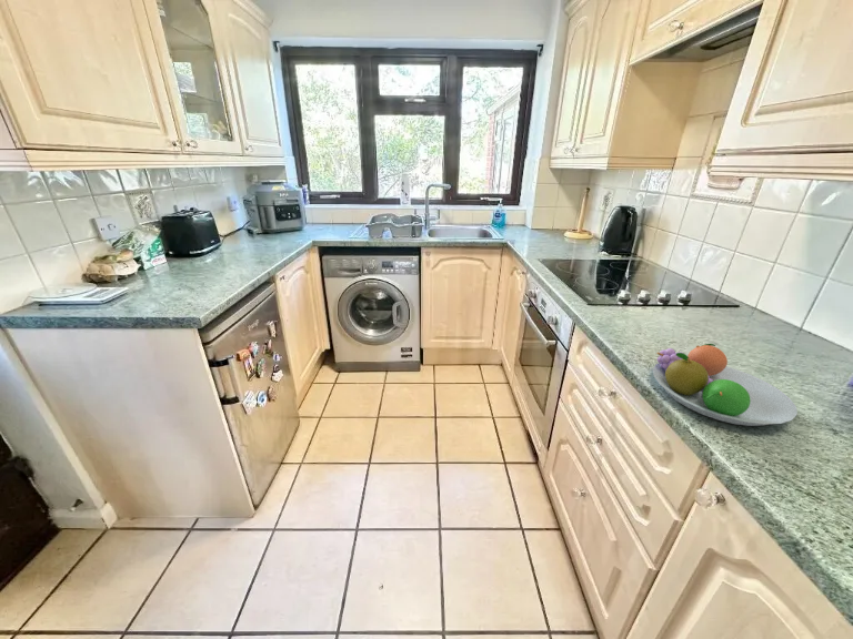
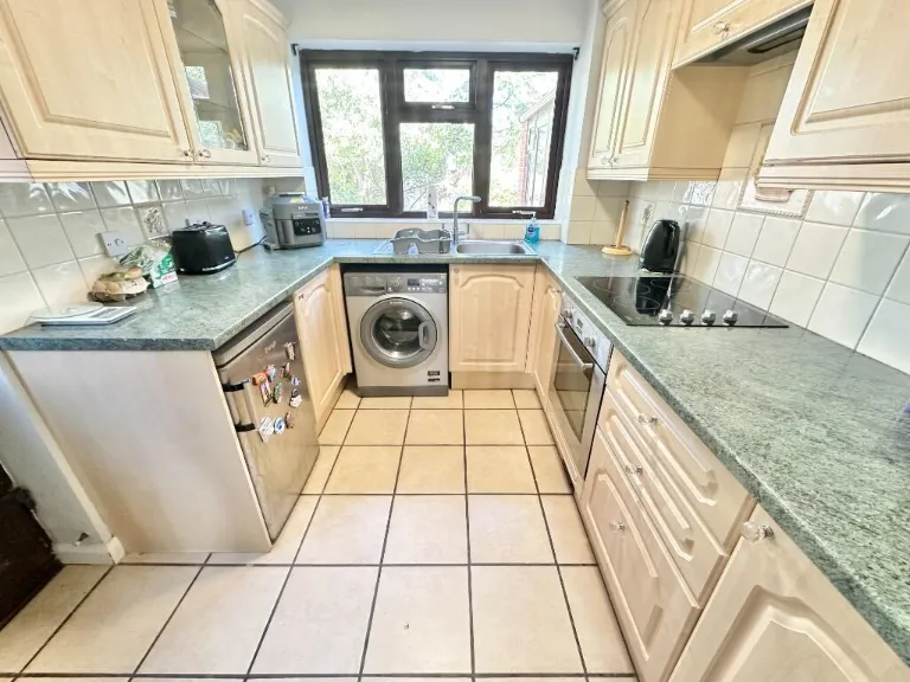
- fruit bowl (719, 377)
